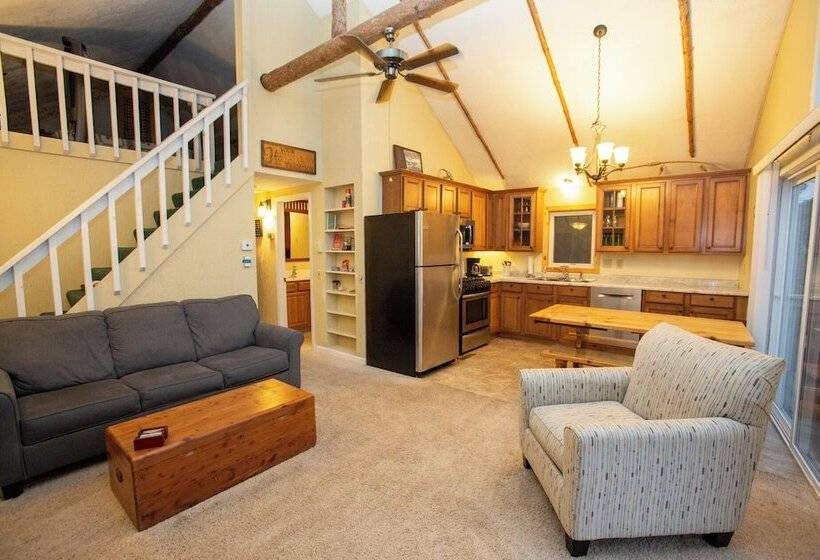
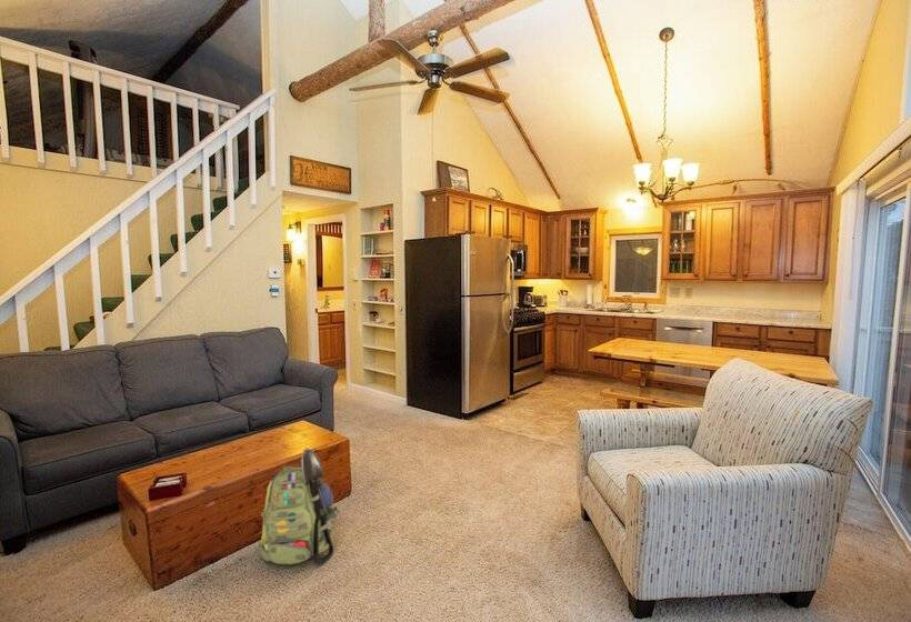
+ backpack (302, 495)
